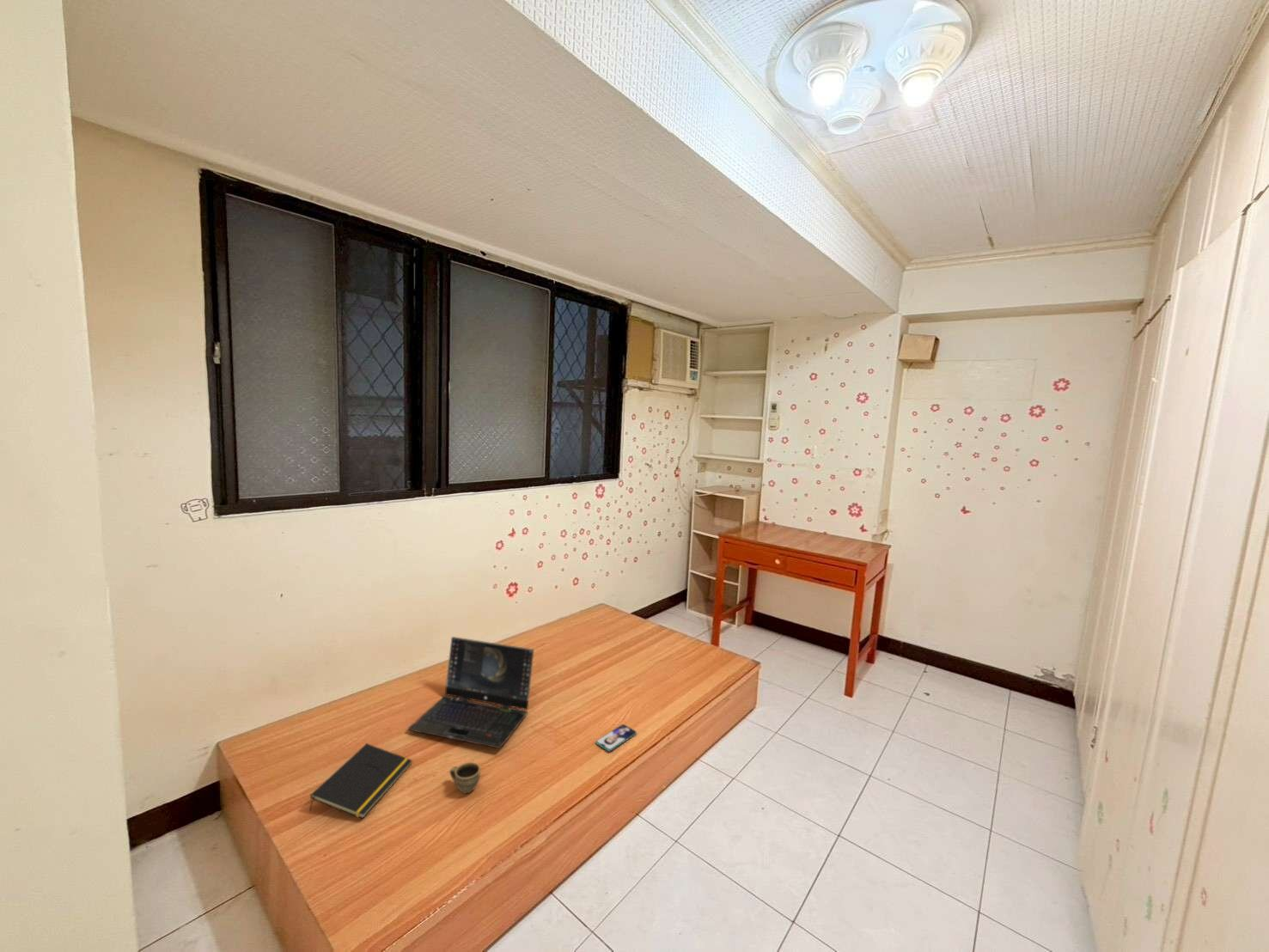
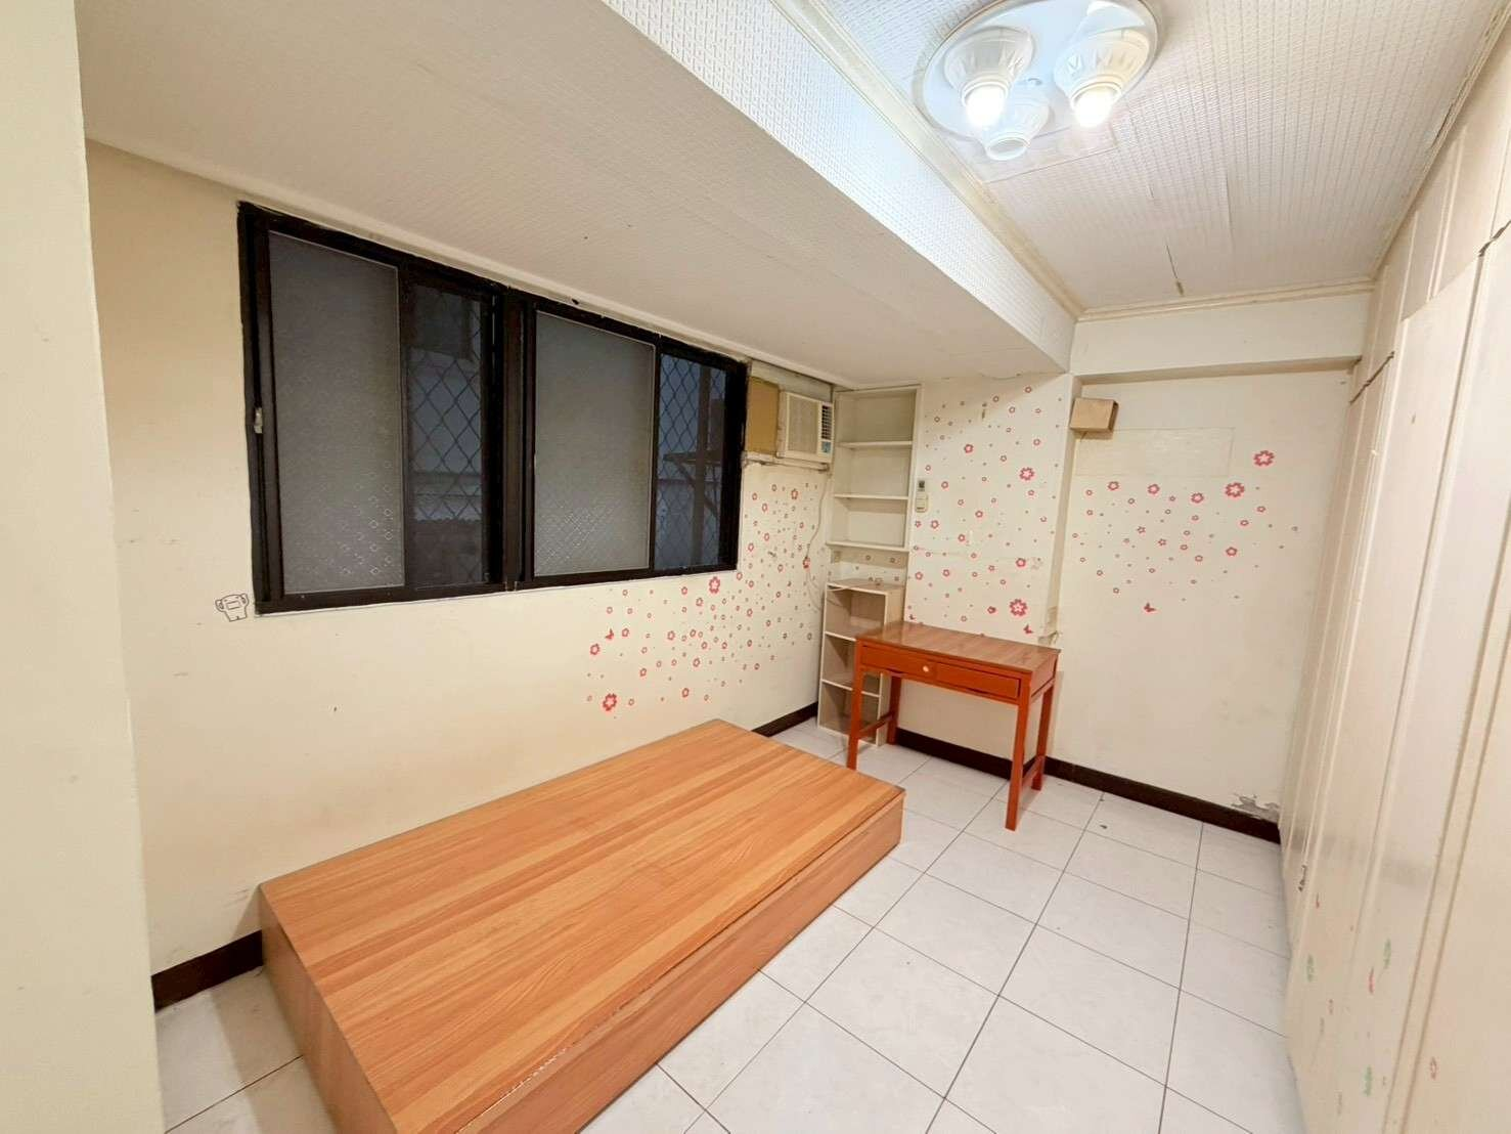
- smartphone (616, 737)
- notepad (364, 778)
- laptop computer (473, 689)
- cup (464, 777)
